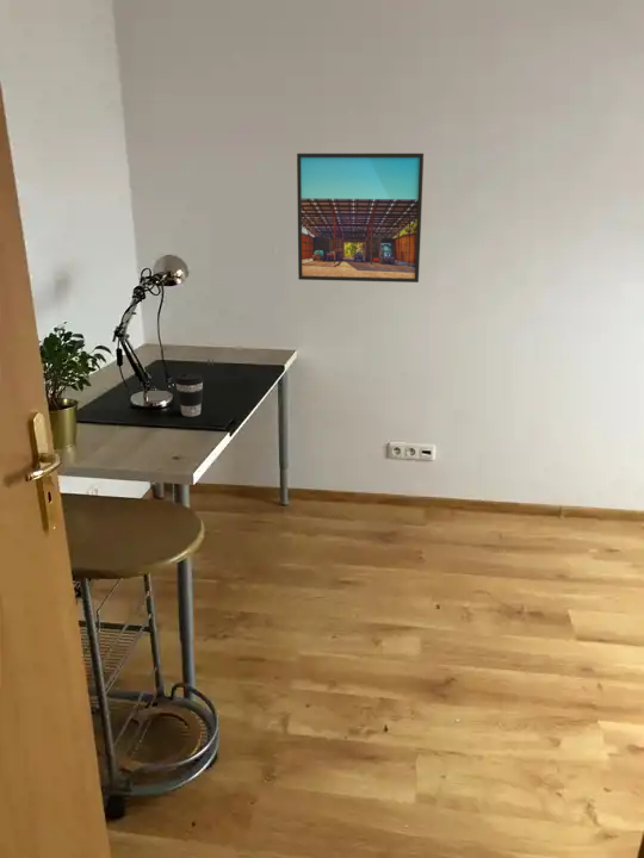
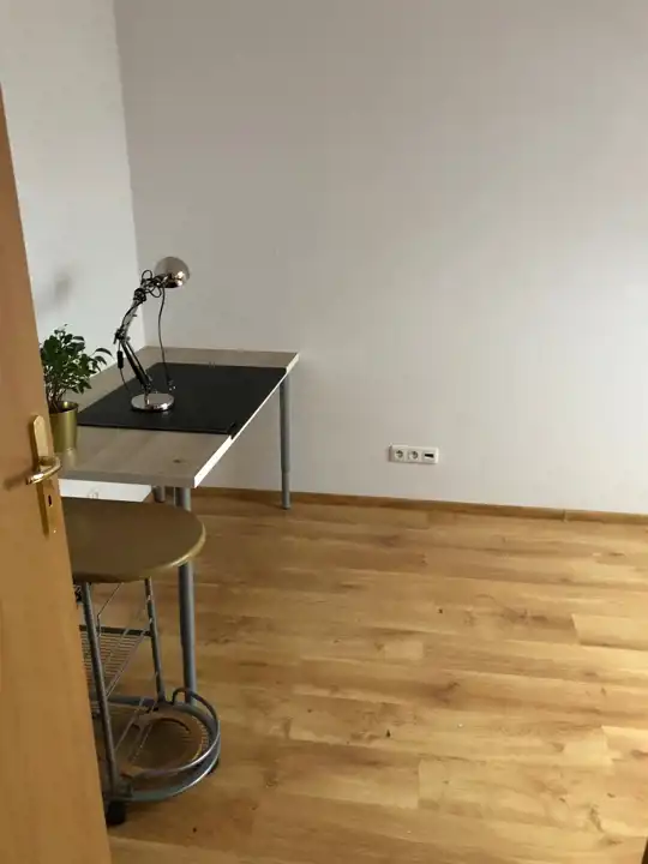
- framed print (358, 218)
- coffee cup (190, 394)
